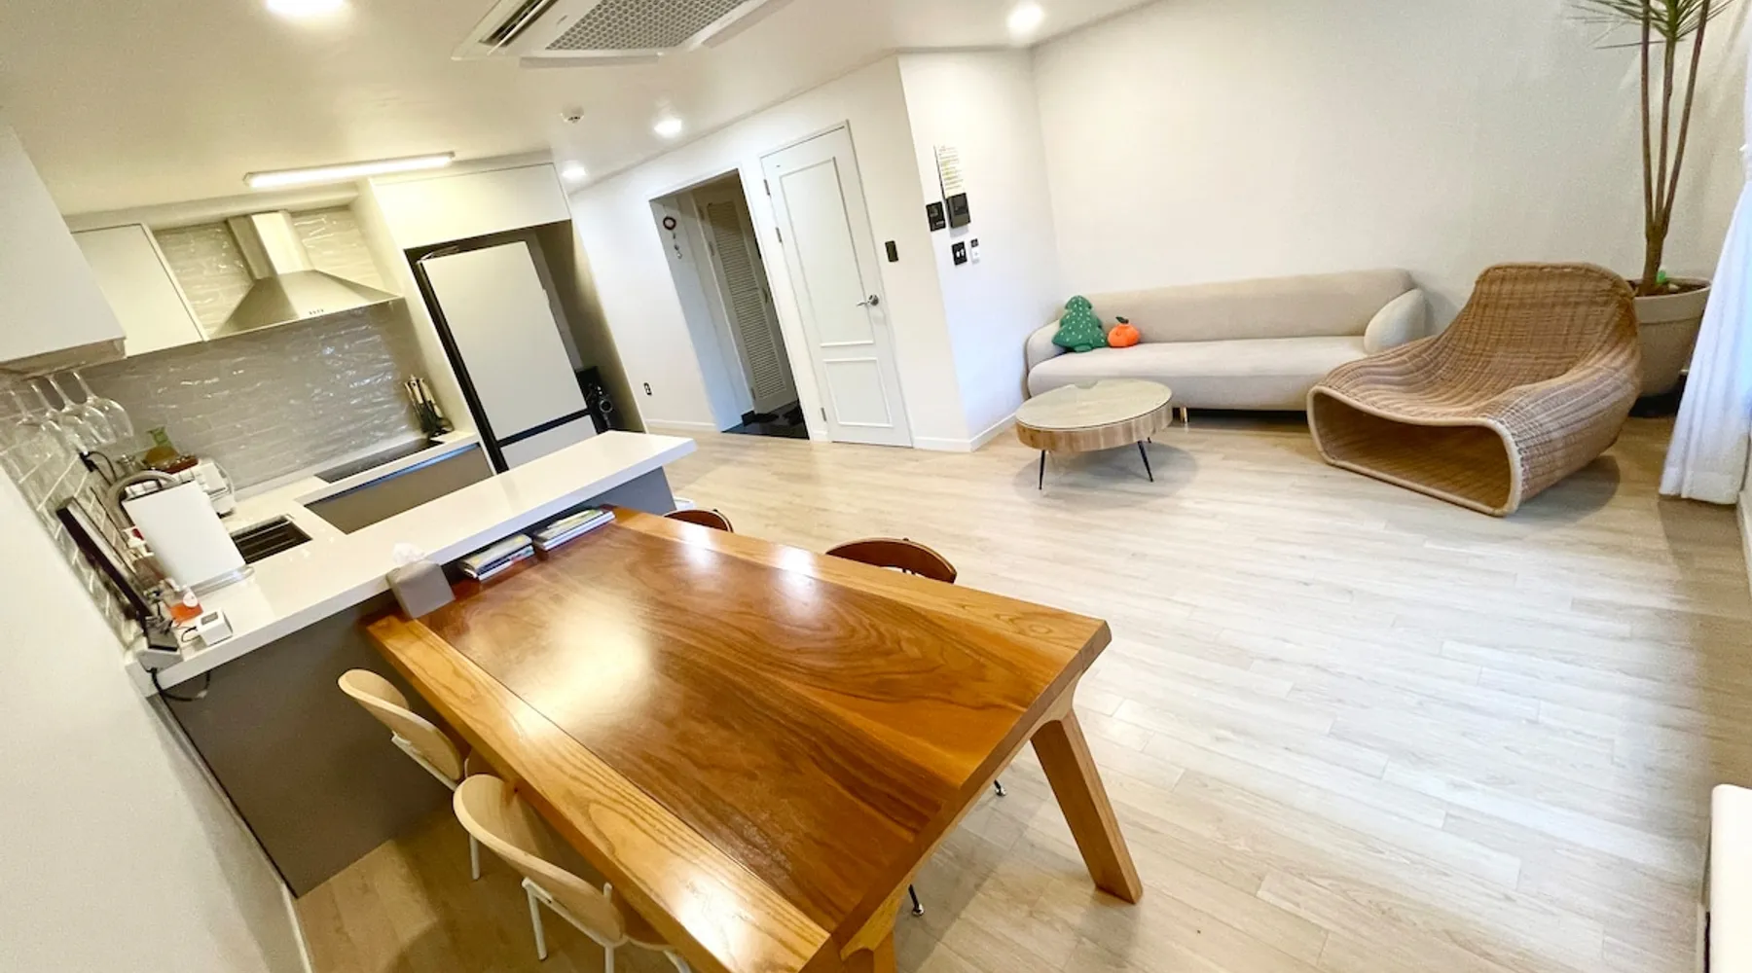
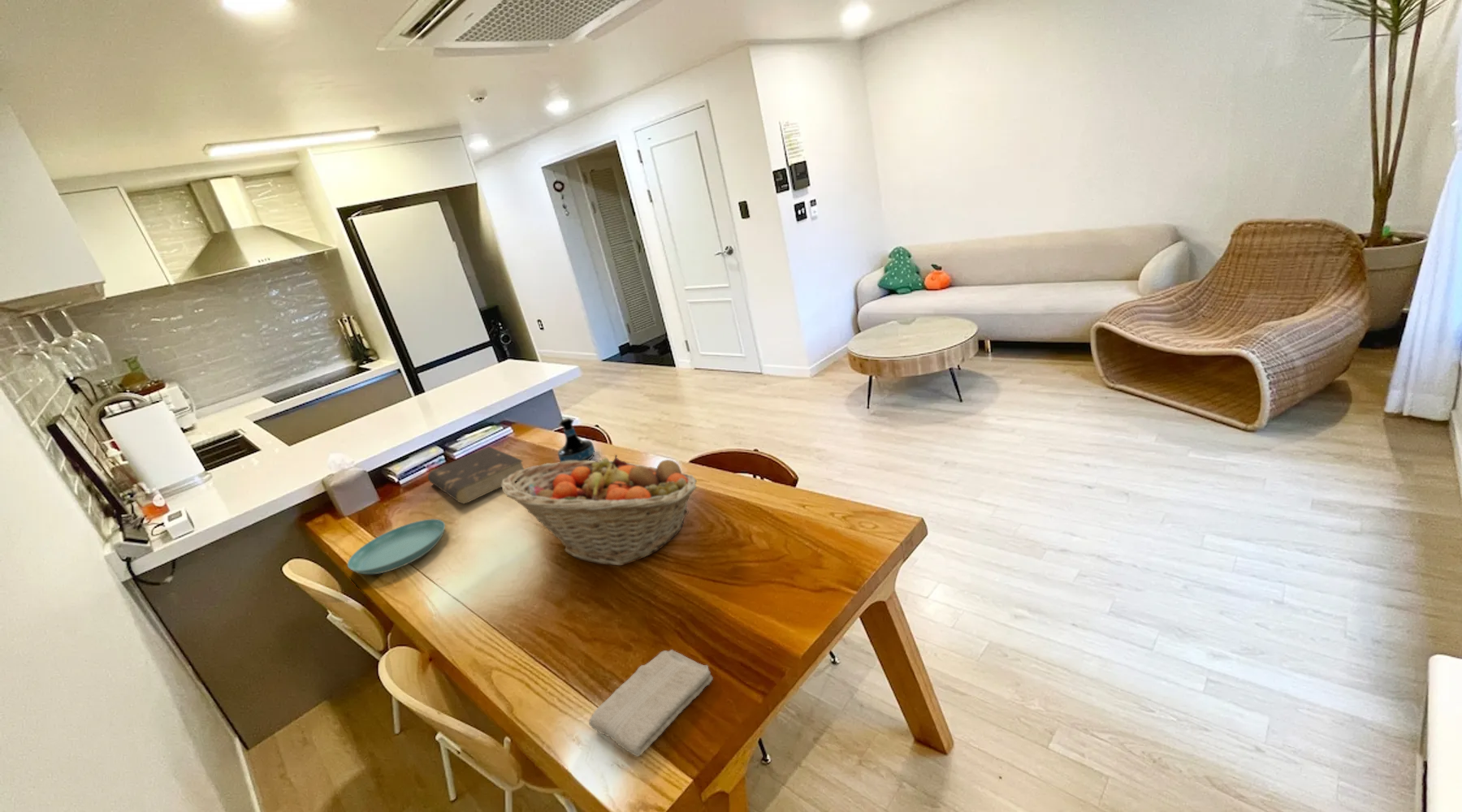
+ saucer (400, 547)
+ washcloth (653, 697)
+ fruit basket (603, 495)
+ tequila bottle (572, 439)
+ book (475, 473)
